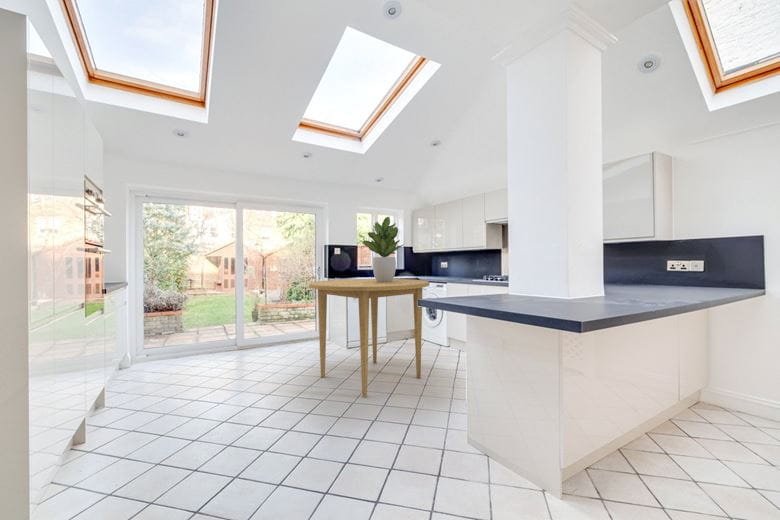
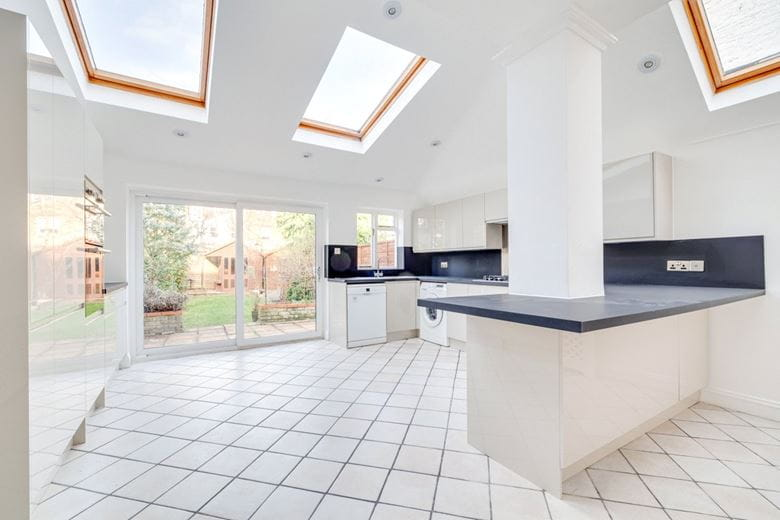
- dining table (368, 329)
- potted plant (382, 249)
